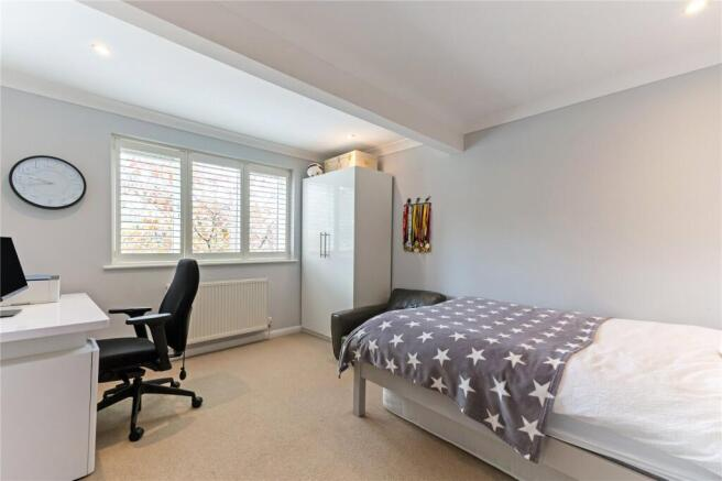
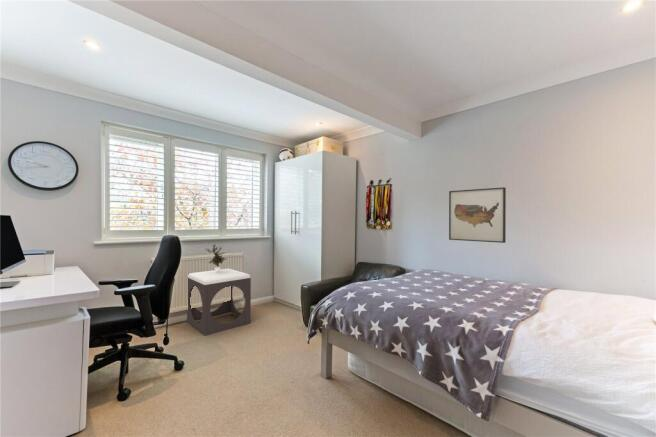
+ potted plant (215, 258)
+ wall art (475, 215)
+ footstool (215, 294)
